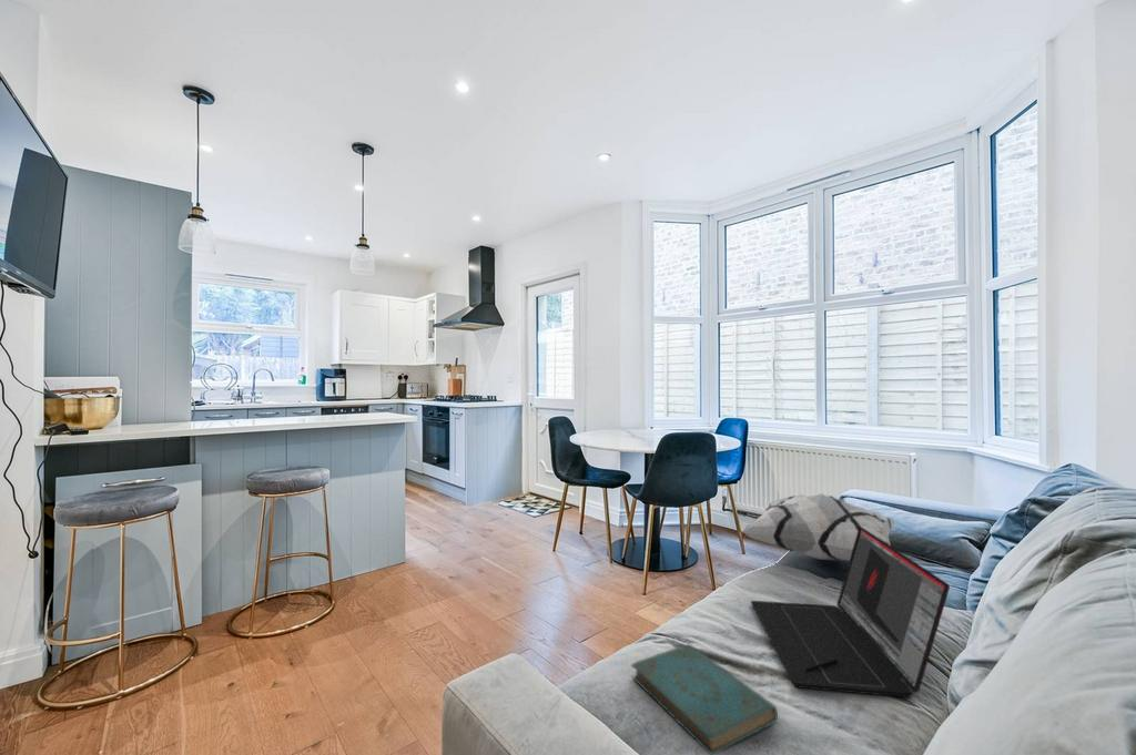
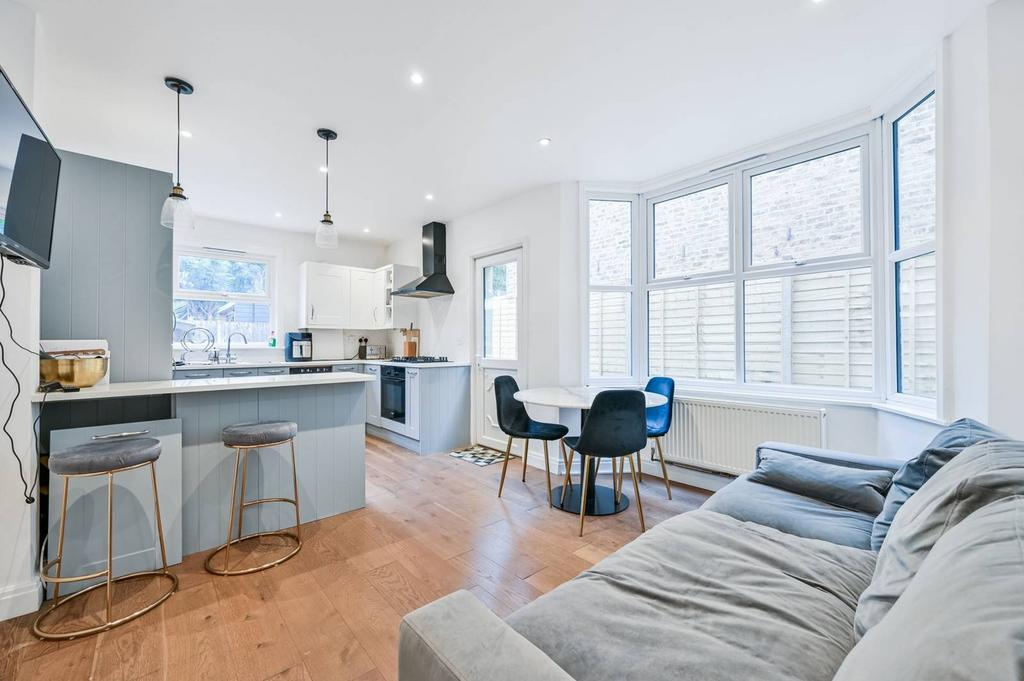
- decorative pillow (821, 527)
- book (699, 690)
- laptop (838, 600)
